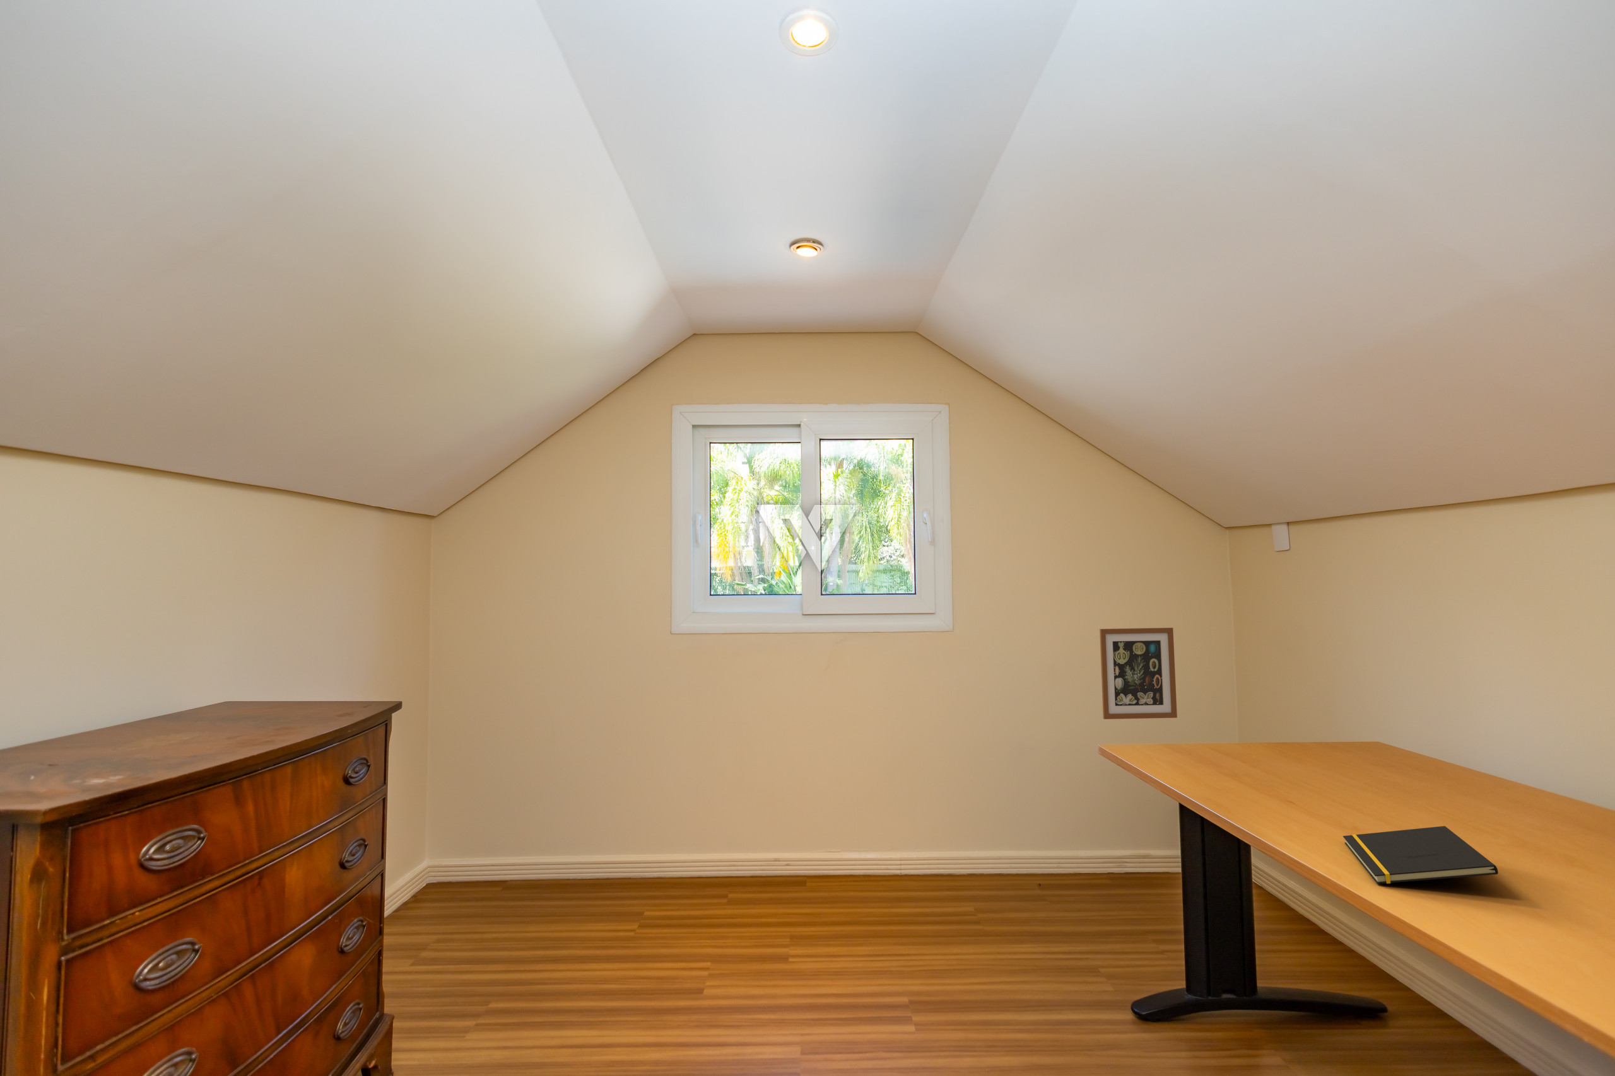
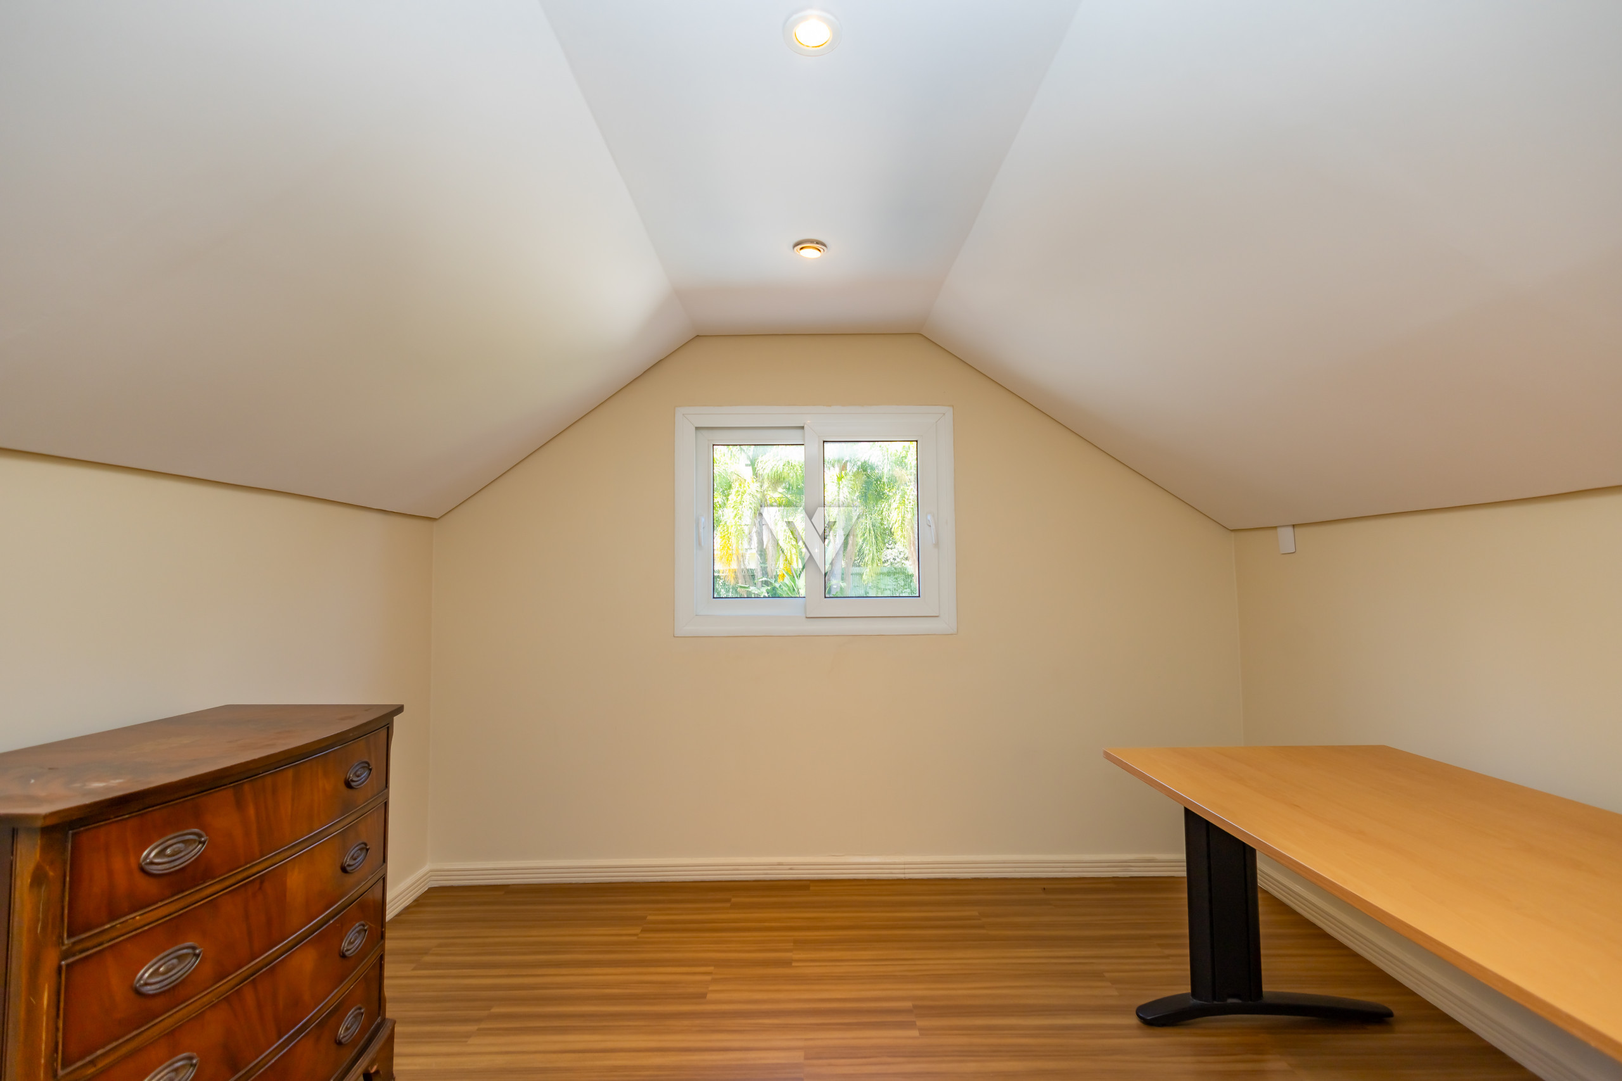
- wall art (1138, 672)
- notepad (1413, 853)
